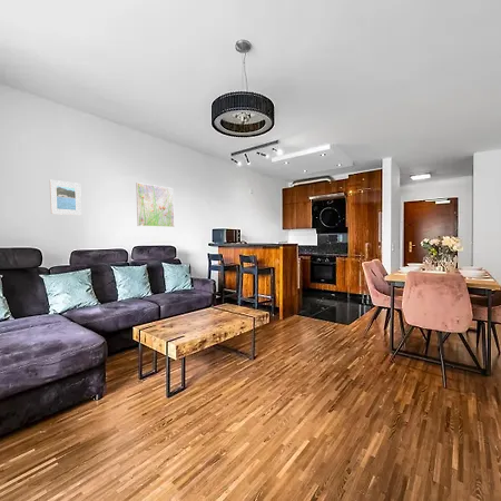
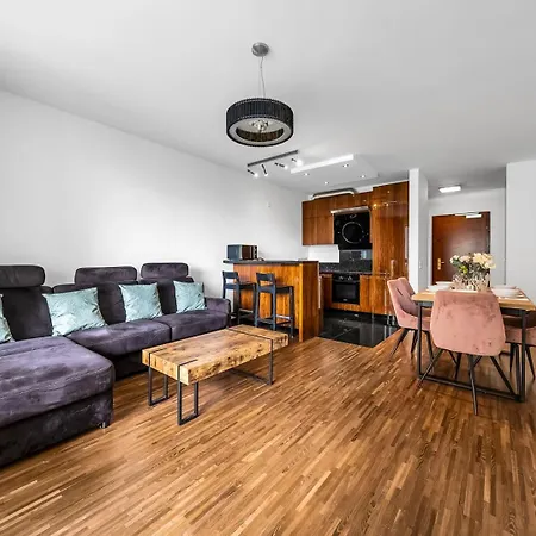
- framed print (156, 206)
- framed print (66, 198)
